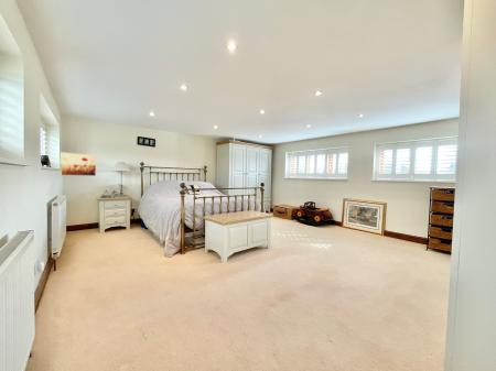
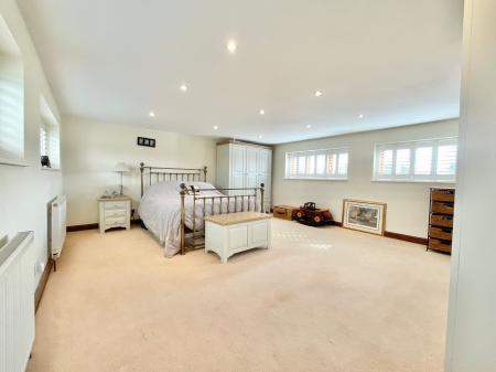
- wall art (75, 164)
